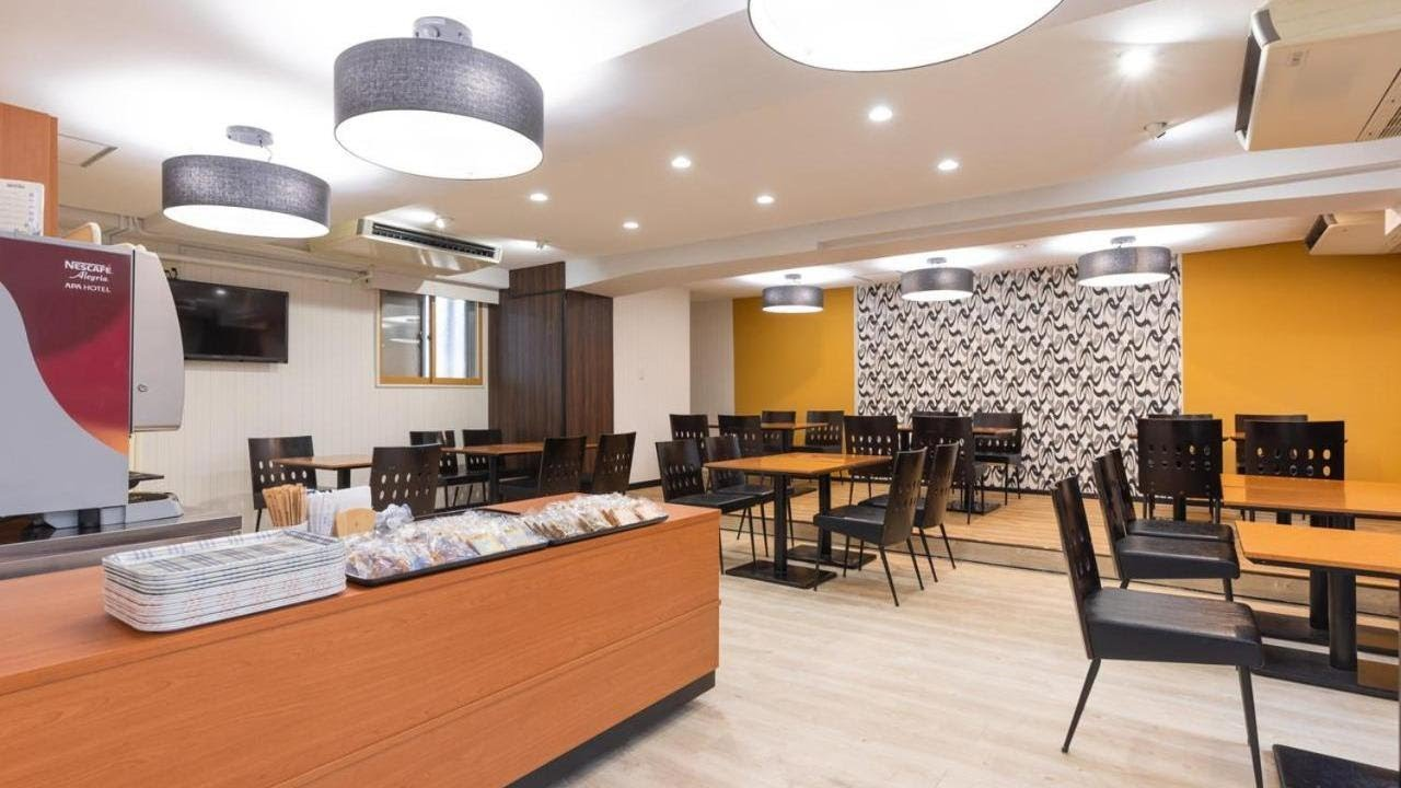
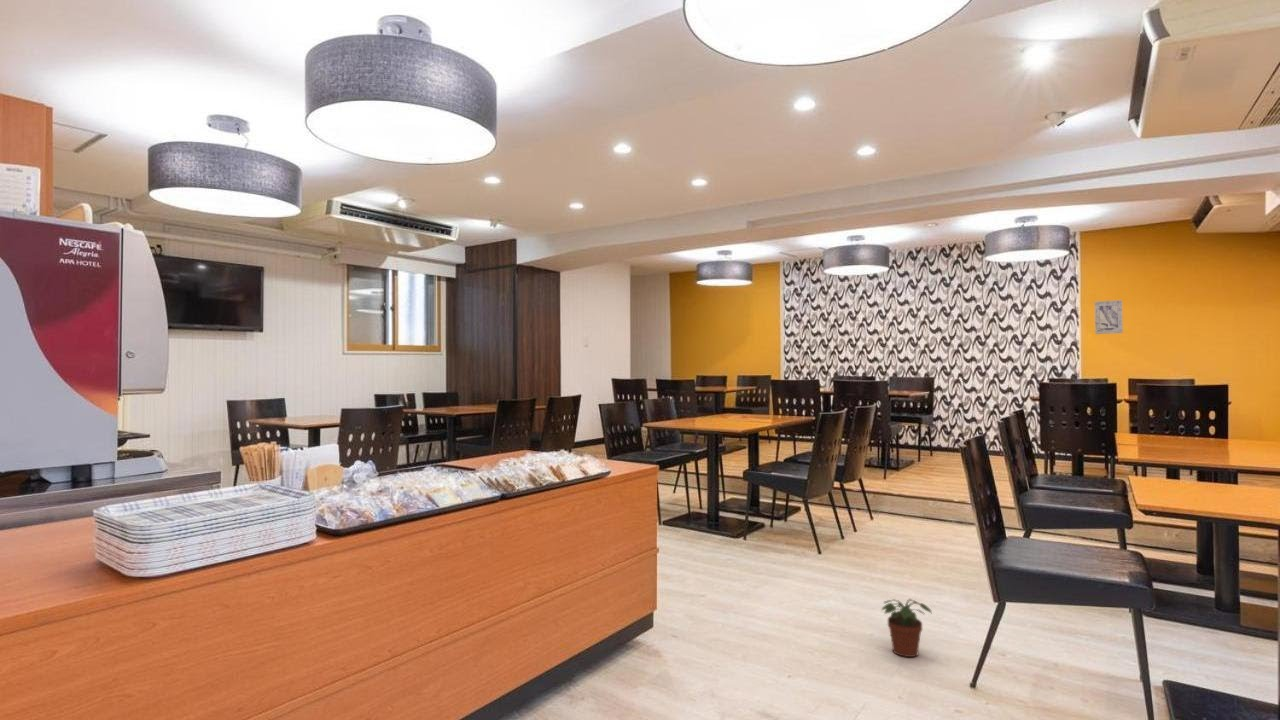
+ potted plant (905, 626)
+ wall art (1108, 317)
